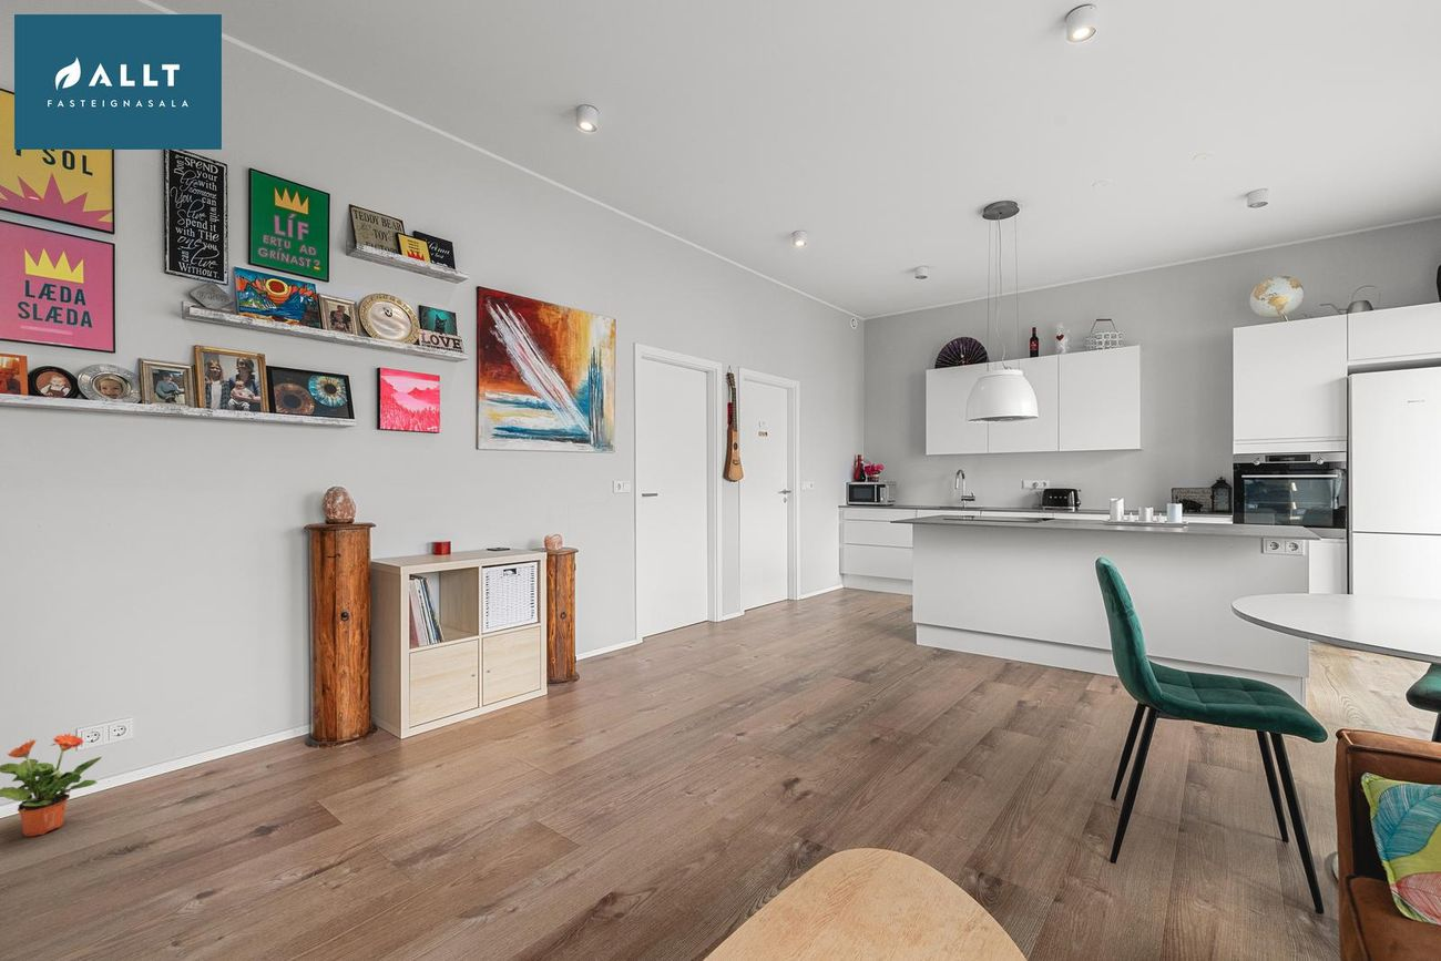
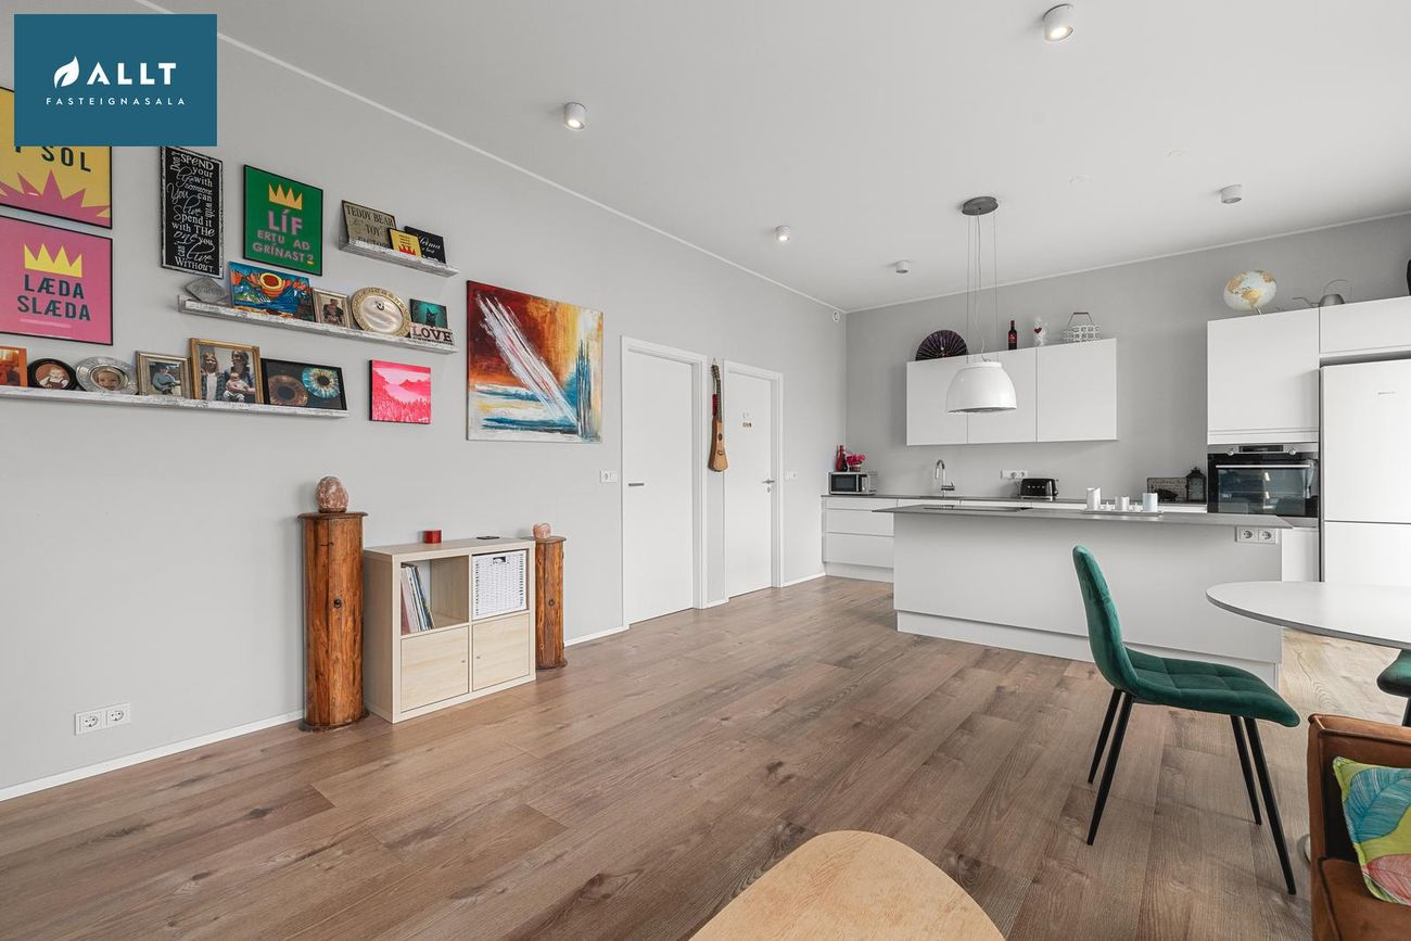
- potted plant (43, 783)
